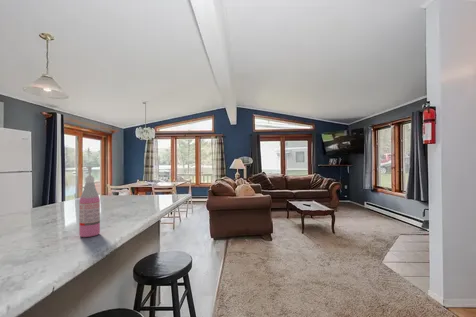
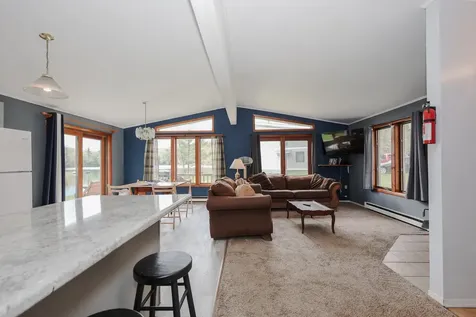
- soap dispenser (89, 200)
